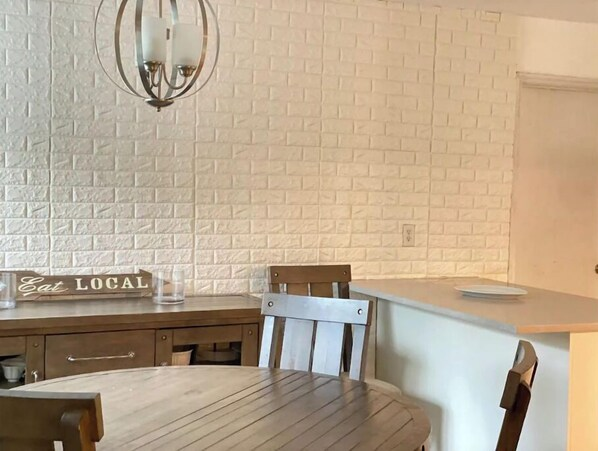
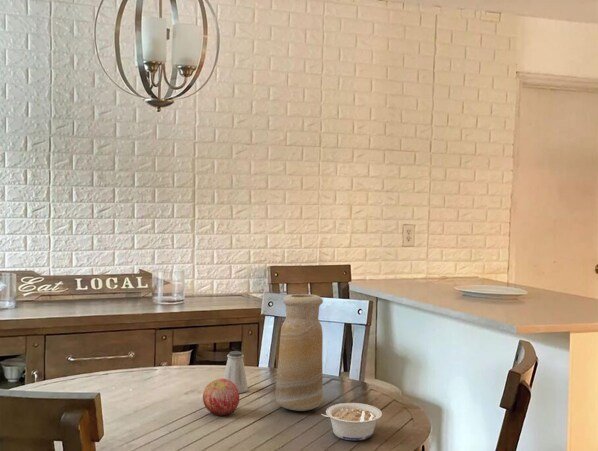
+ vase (300, 351)
+ apple (220, 396)
+ legume (352, 421)
+ saltshaker (235, 371)
